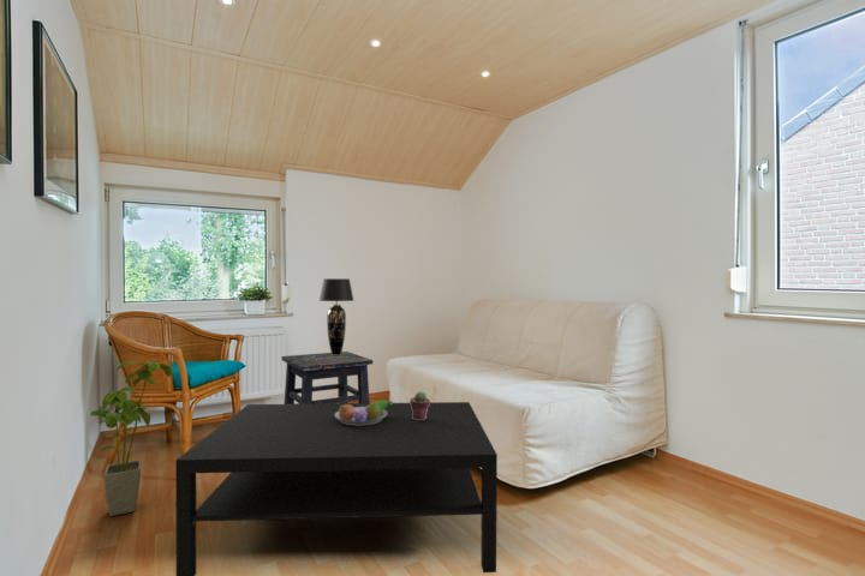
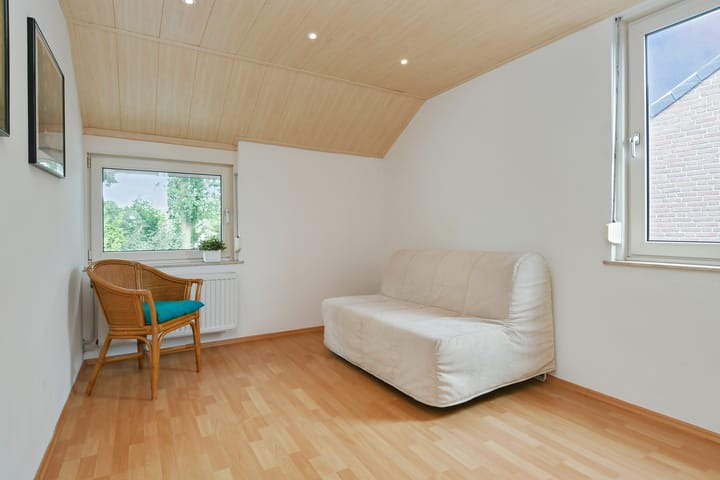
- potted succulent (419, 404)
- coffee table (351, 474)
- fruit bowl (363, 408)
- house plant (133, 432)
- side table (326, 402)
- table lamp (336, 316)
